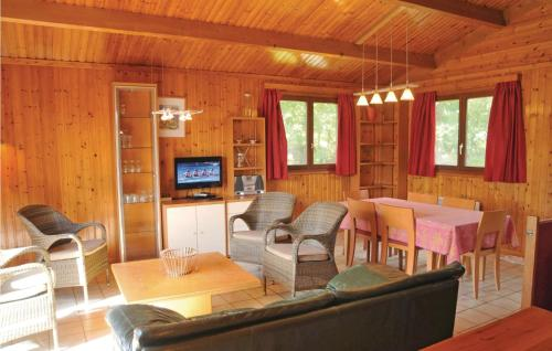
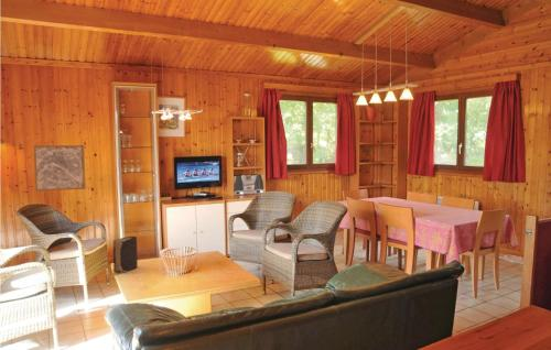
+ wall art (60, 167)
+ book (126, 253)
